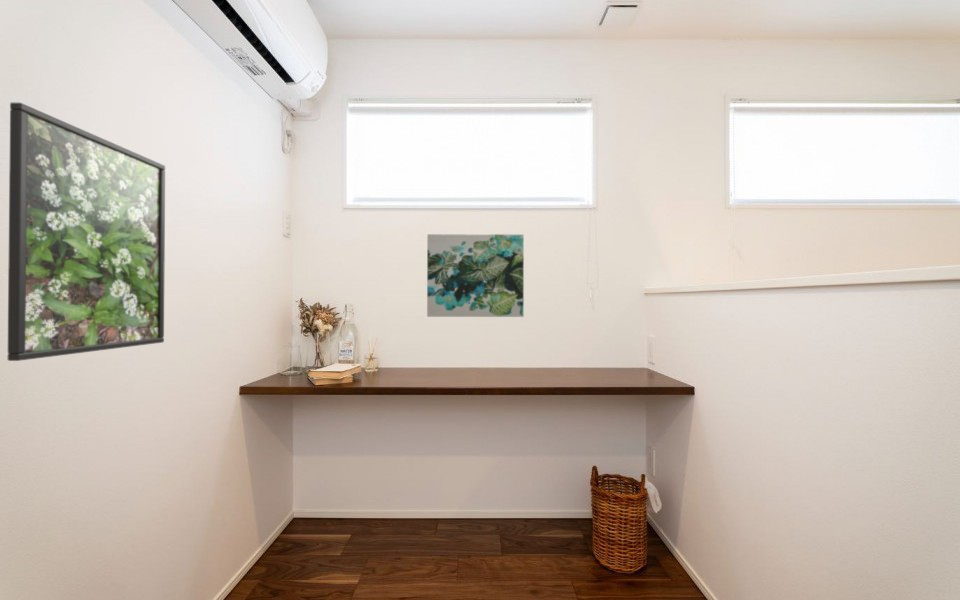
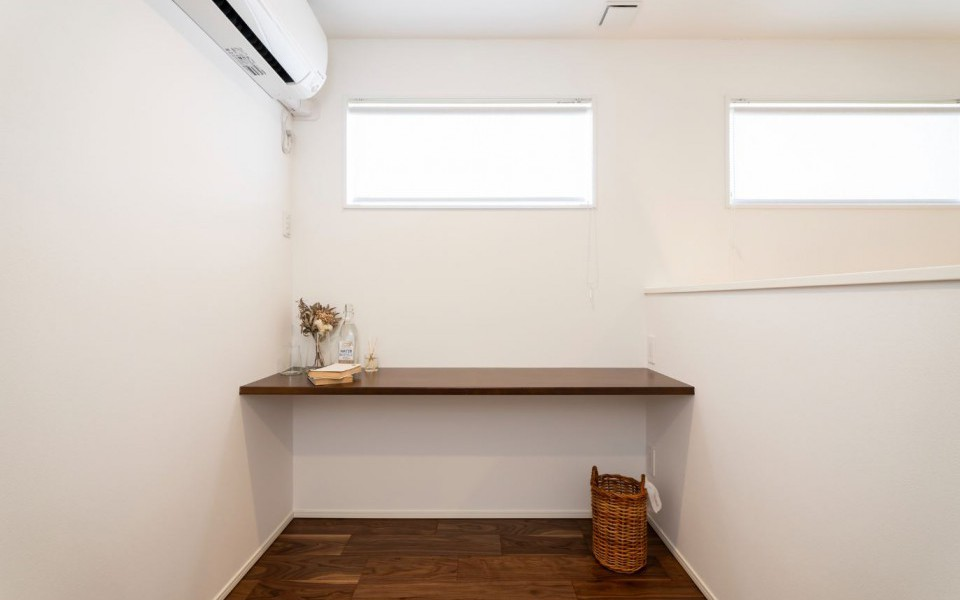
- wall art (475, 275)
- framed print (101, 244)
